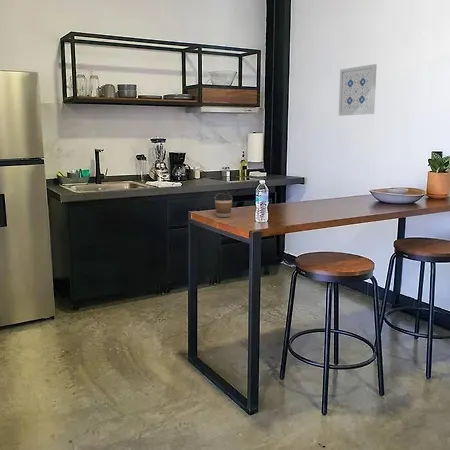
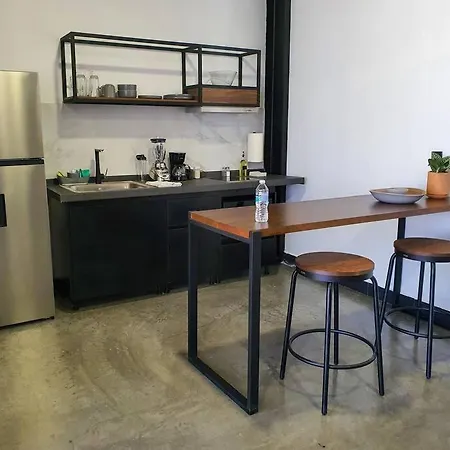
- coffee cup (223, 204)
- wall art (356, 91)
